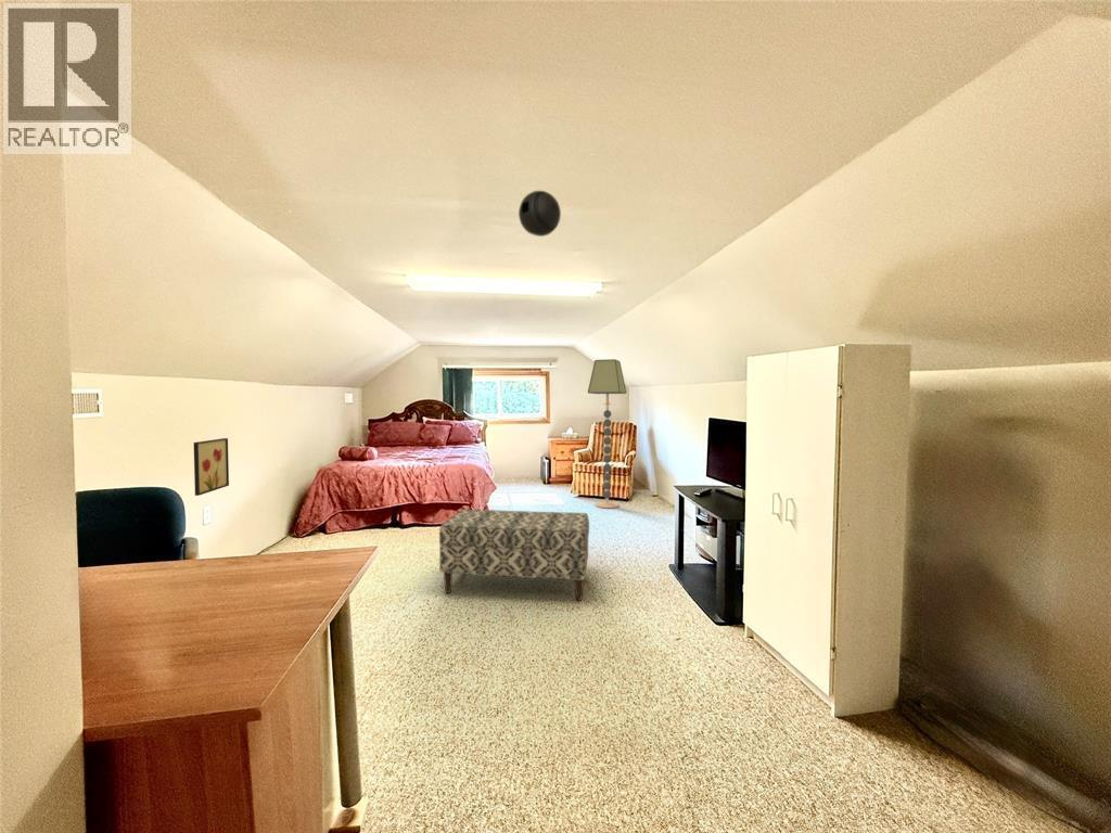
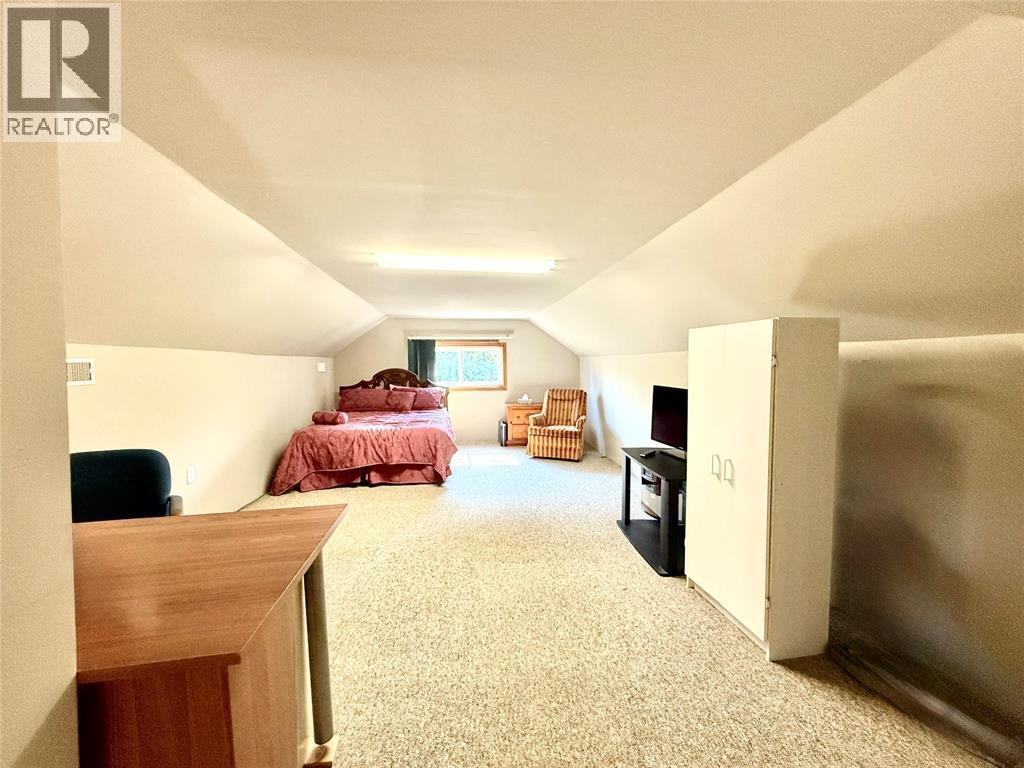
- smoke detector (539, 214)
- bench (518, 551)
- floor lamp (606, 433)
- wall art (210, 465)
